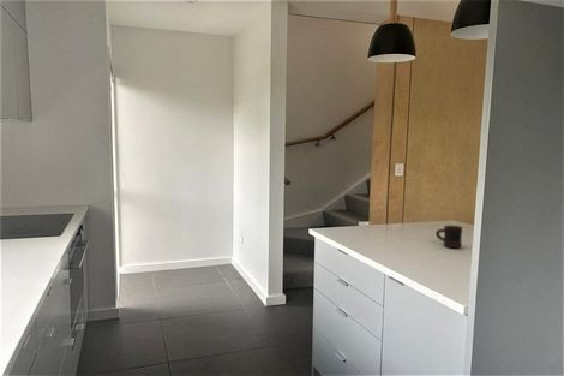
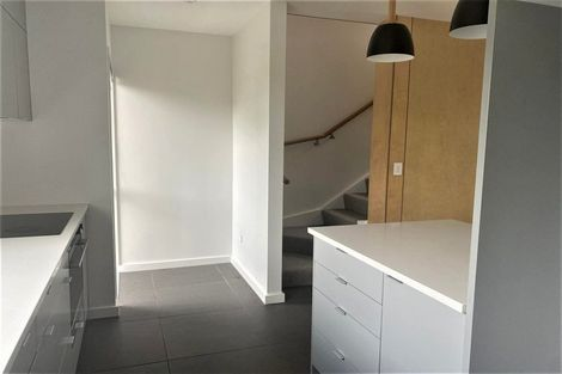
- mug (448, 235)
